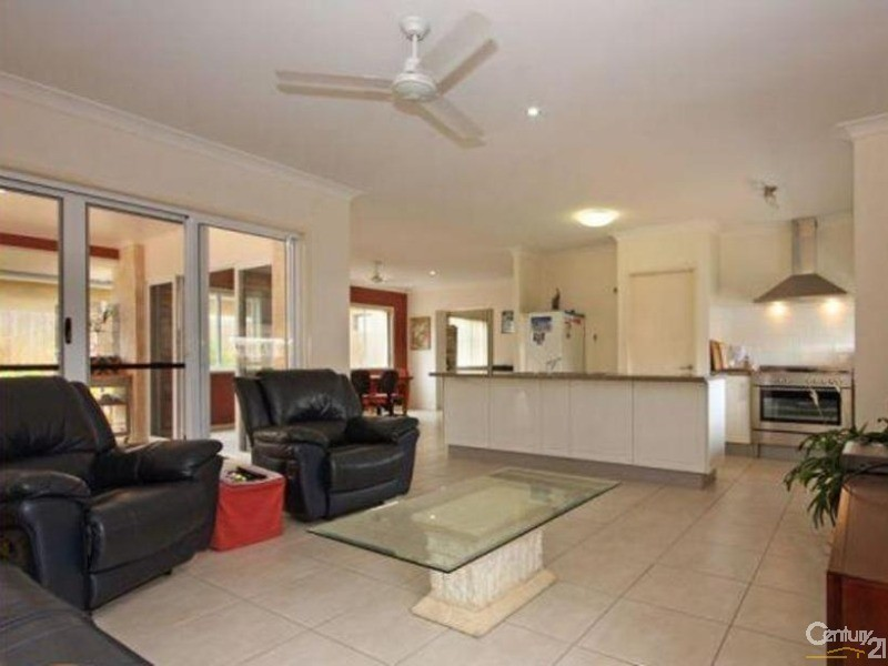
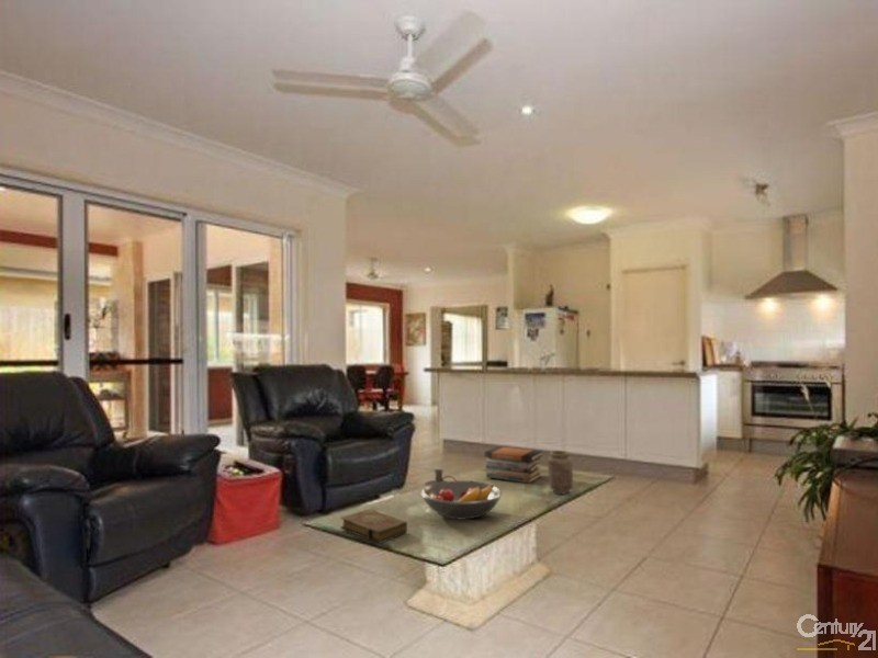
+ candle holder (441, 479)
+ book stack (513, 464)
+ vase (560, 472)
+ book (373, 524)
+ fruit bowl (461, 499)
